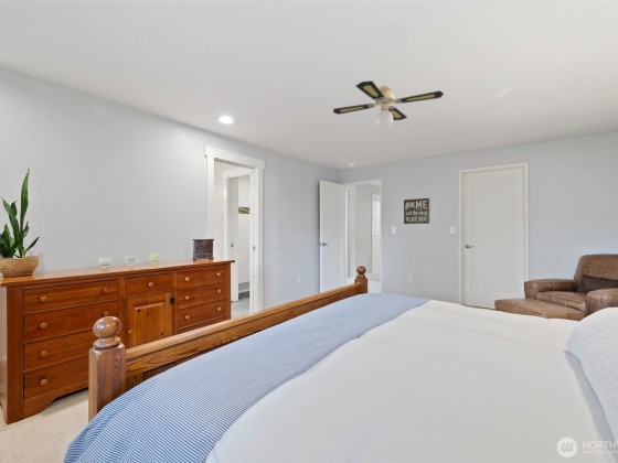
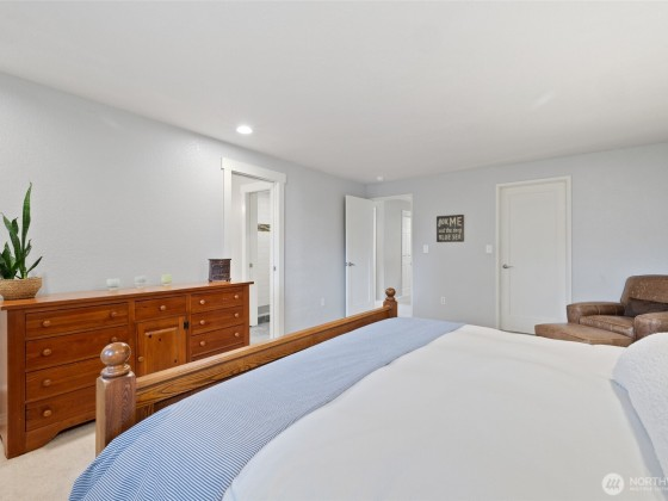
- ceiling fan (384, 107)
